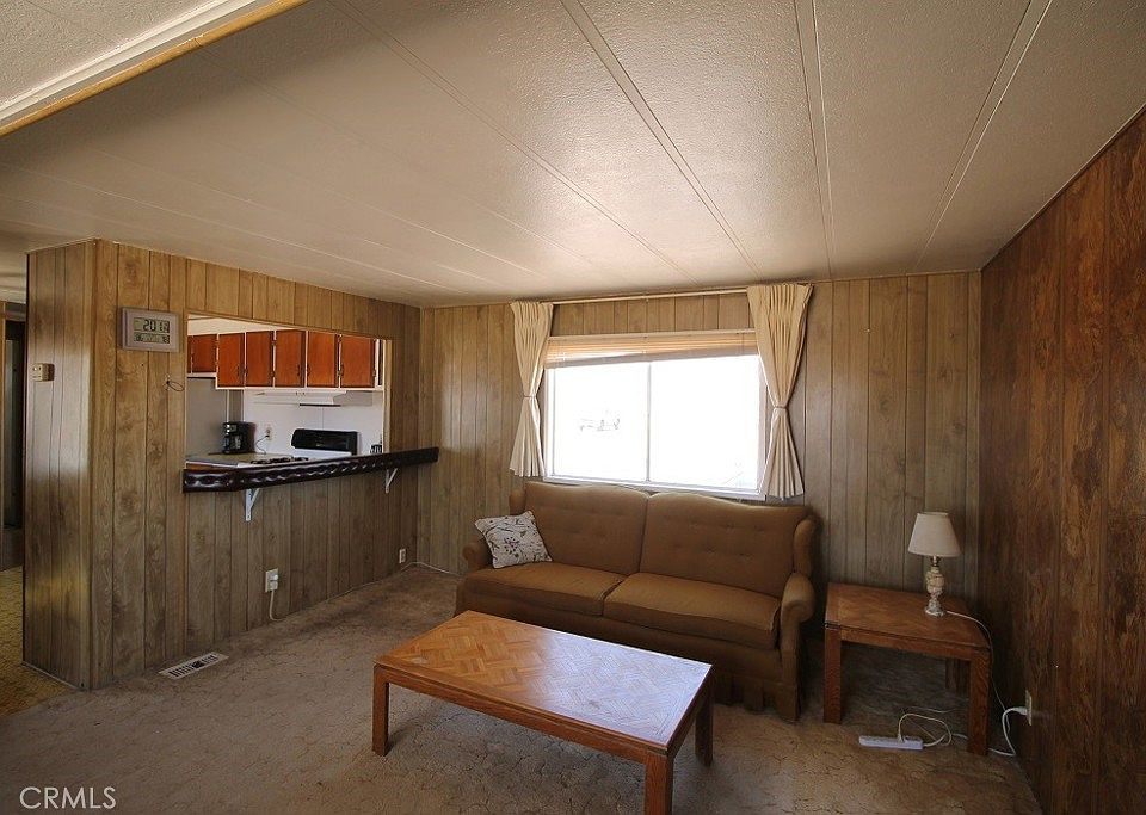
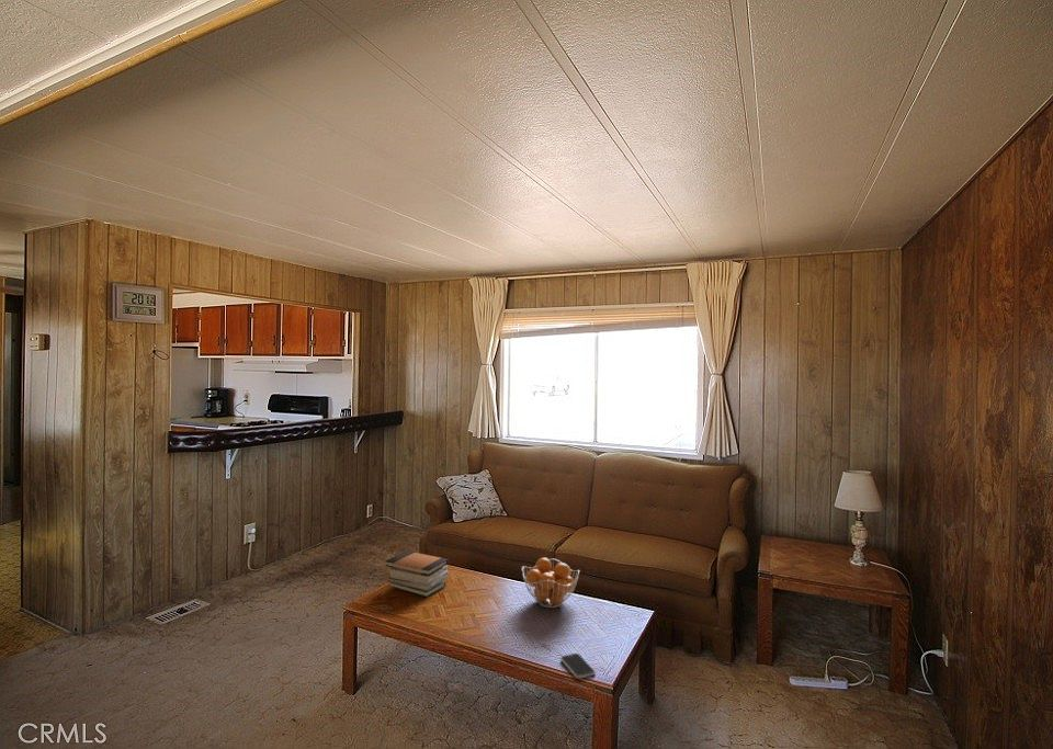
+ book stack (417, 572)
+ smartphone (577, 665)
+ fruit basket (550, 581)
